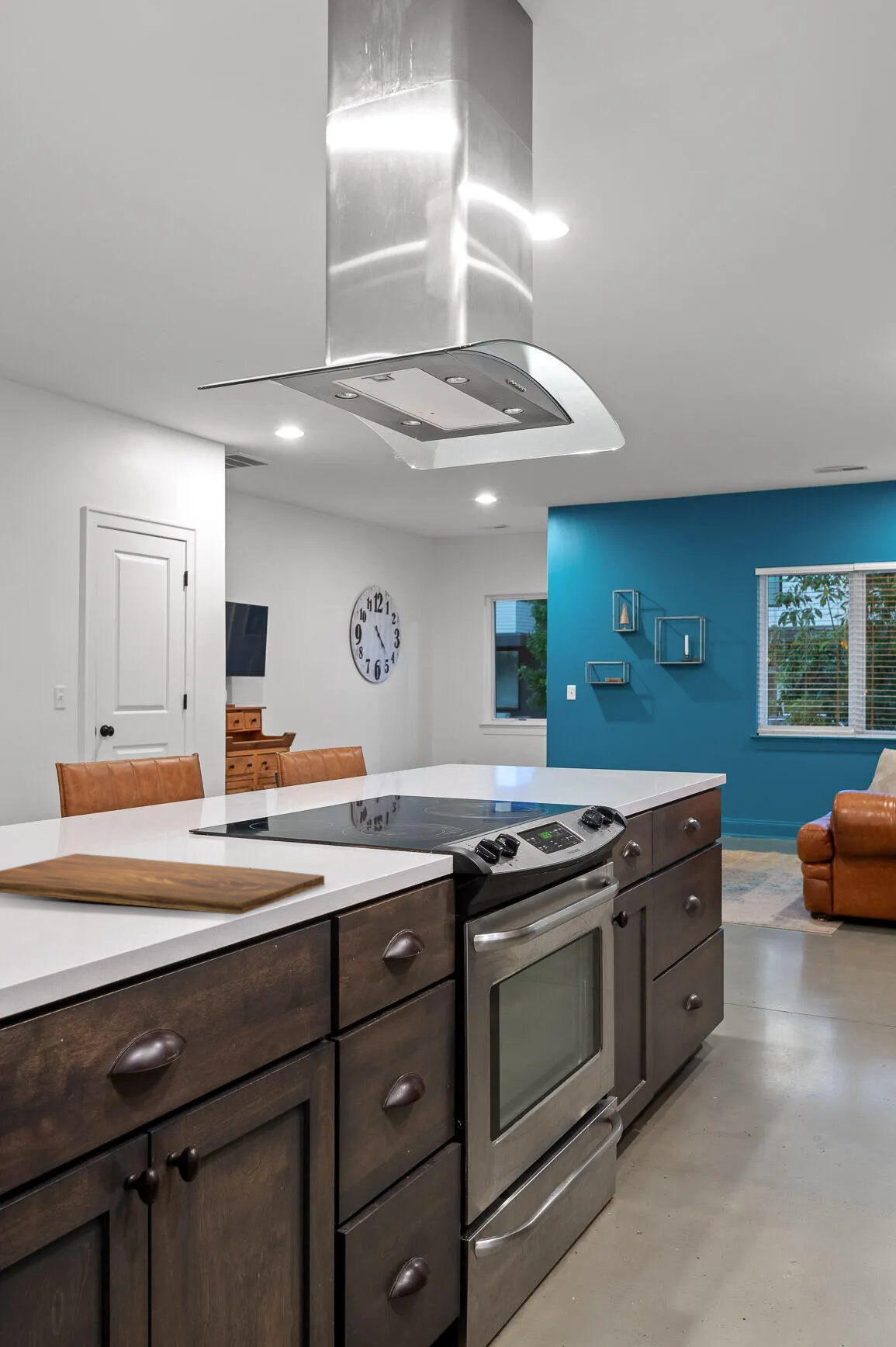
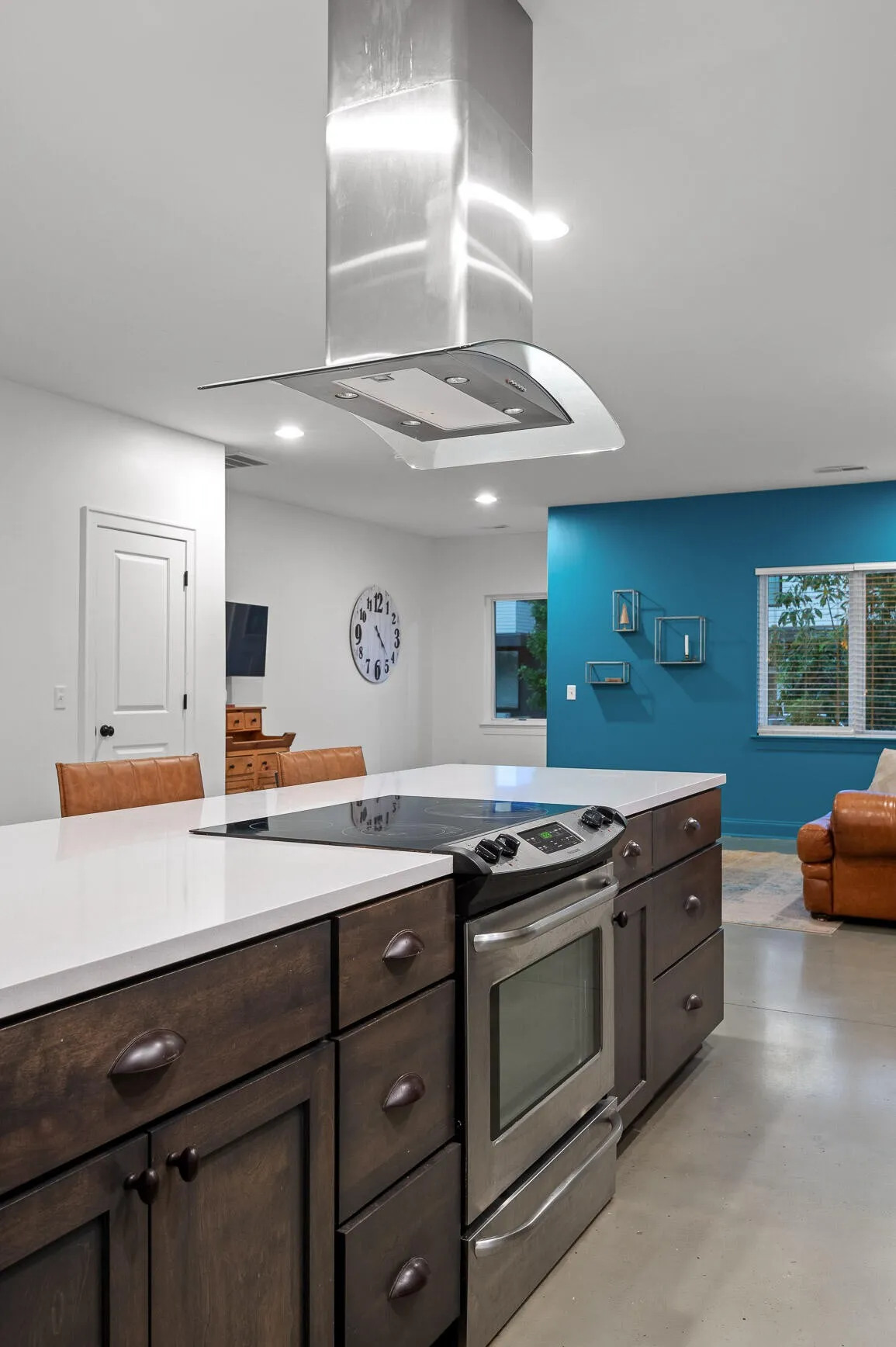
- cutting board (148, 881)
